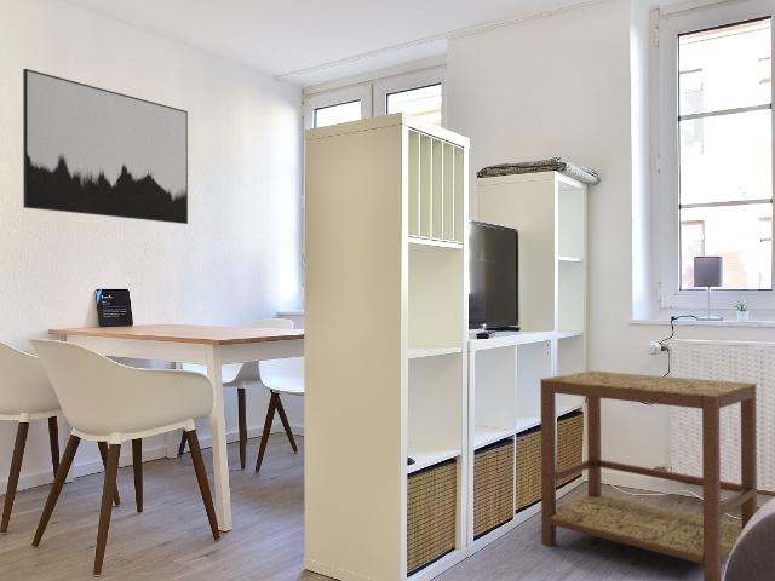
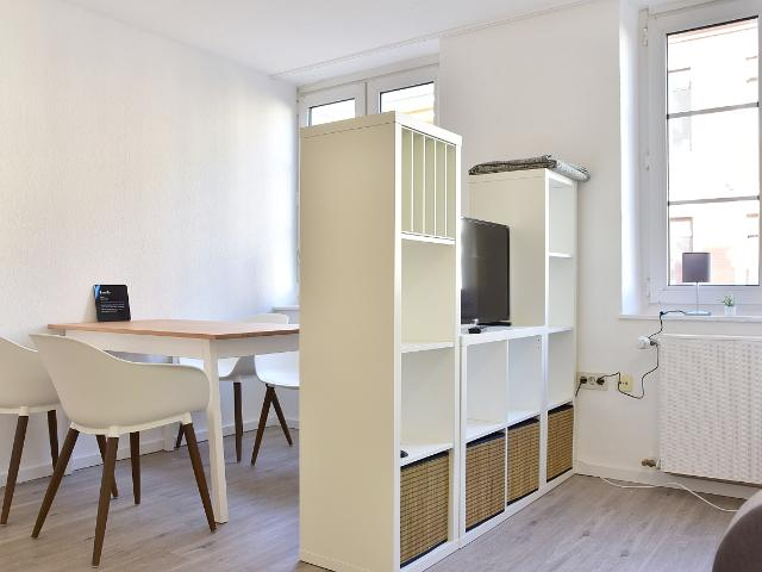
- wall art (114, 154)
- side table (644, 467)
